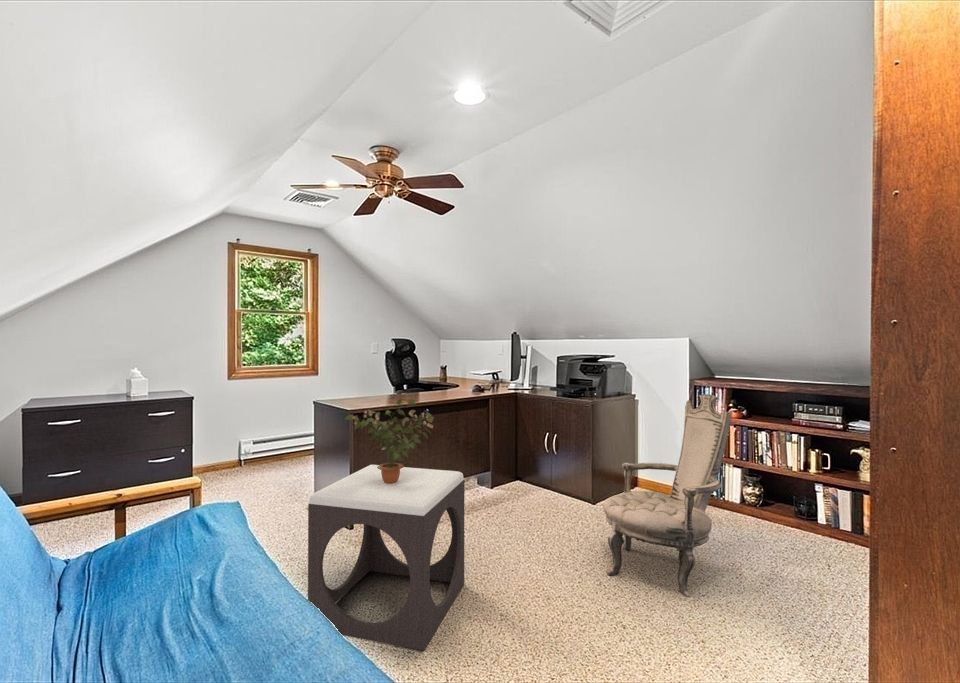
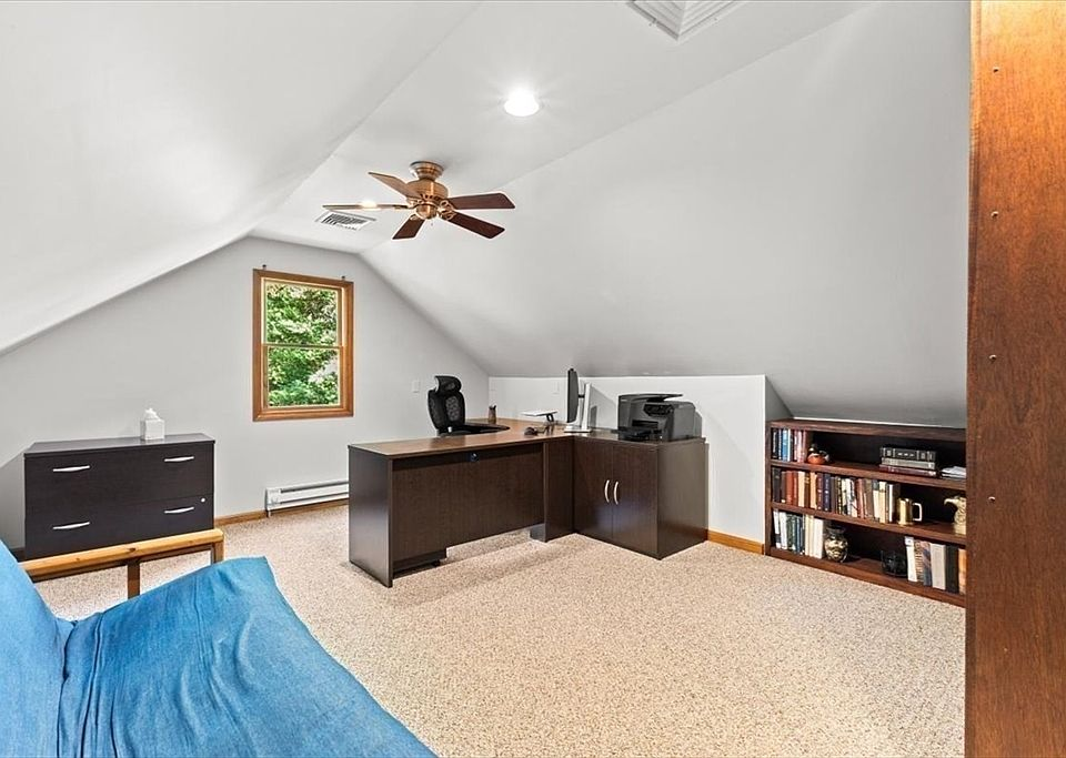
- footstool (394, 540)
- armchair (673, 482)
- potted plant (392, 439)
